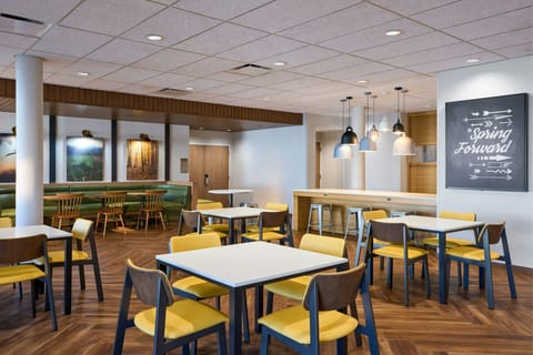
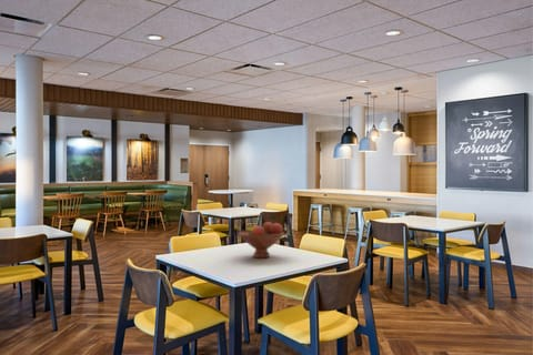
+ fruit bowl (261, 240)
